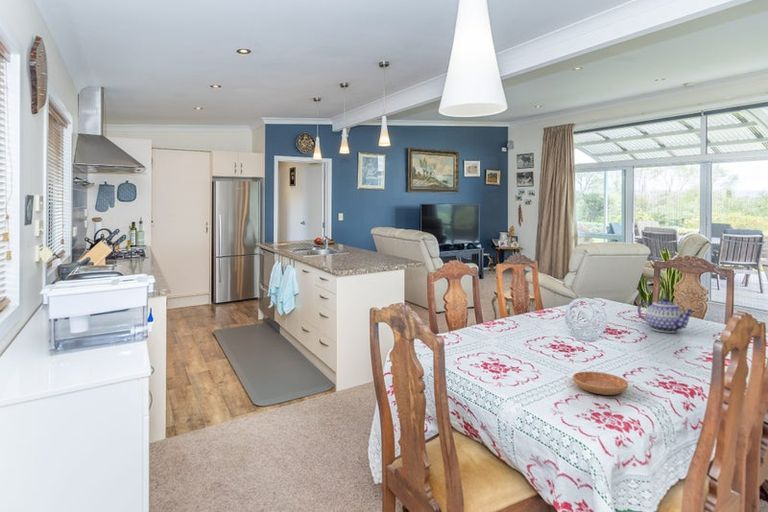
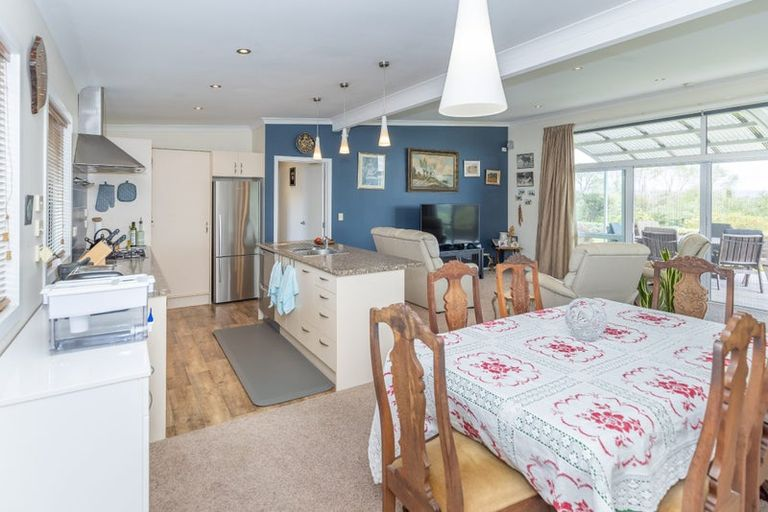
- teapot (665, 314)
- saucer (599, 383)
